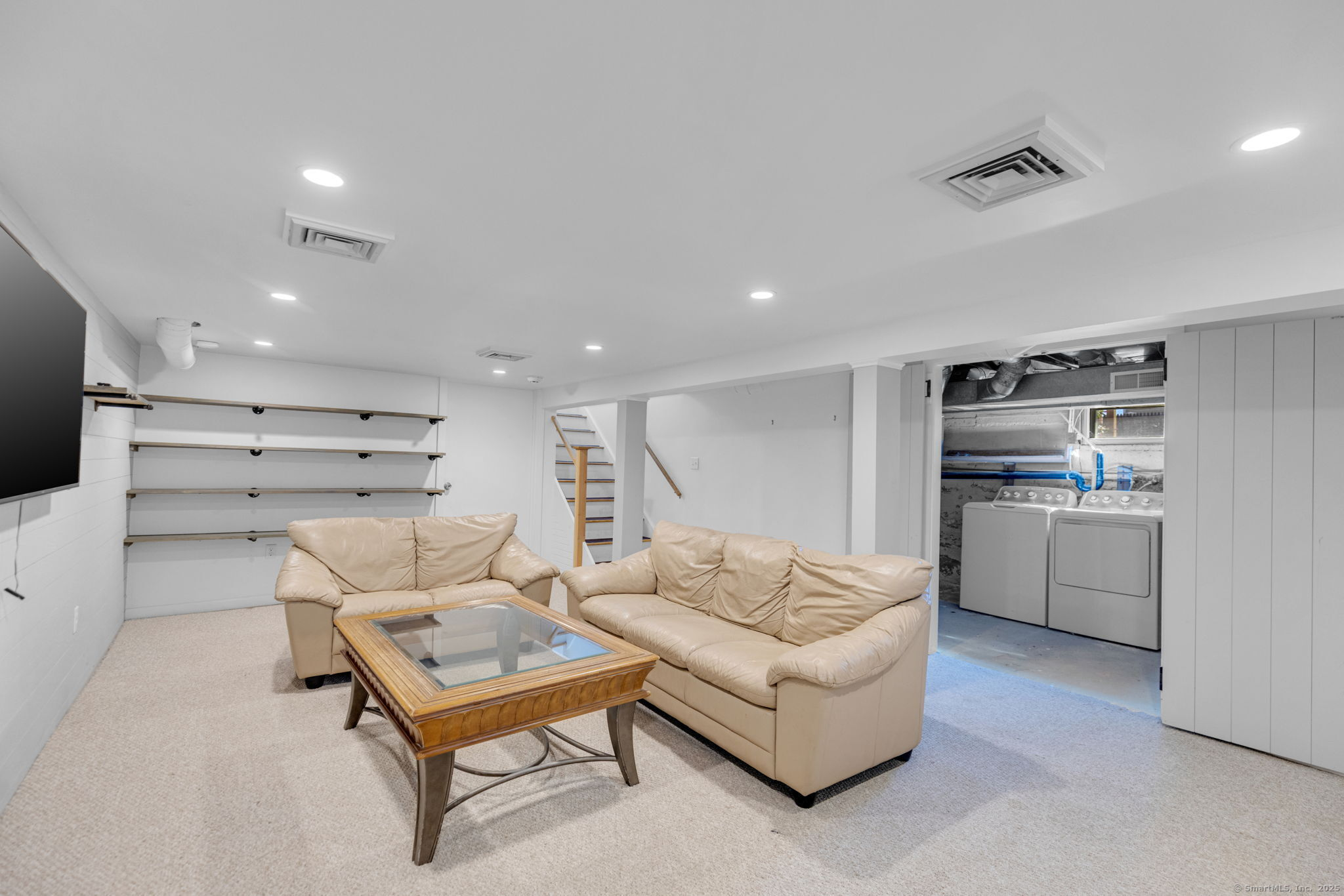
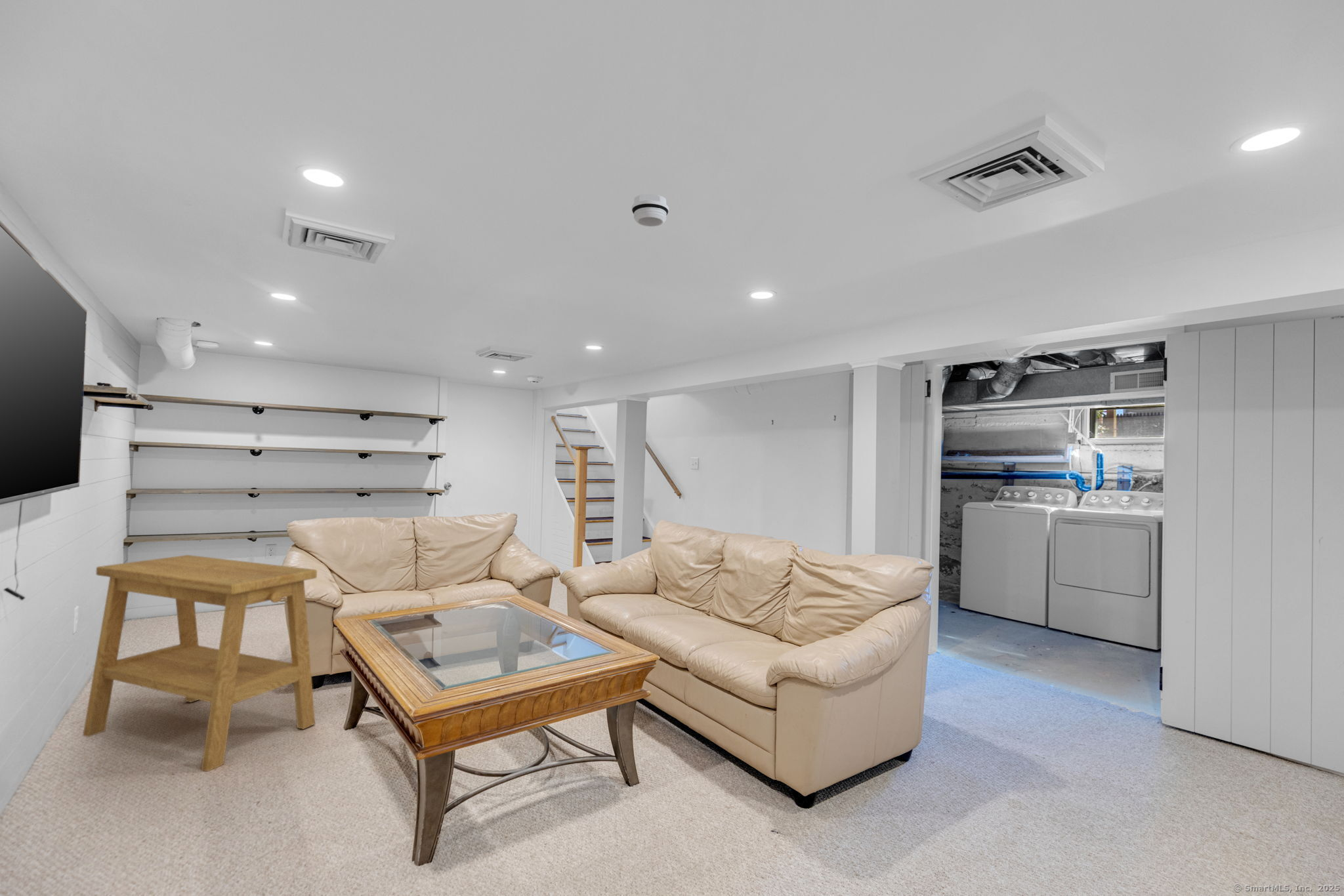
+ smoke detector (650, 211)
+ side table (205, 648)
